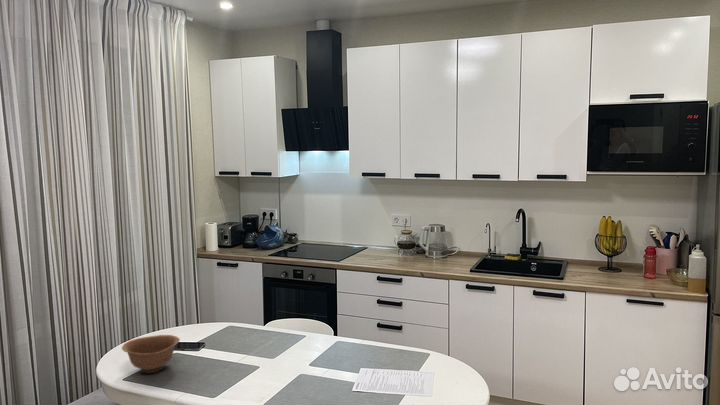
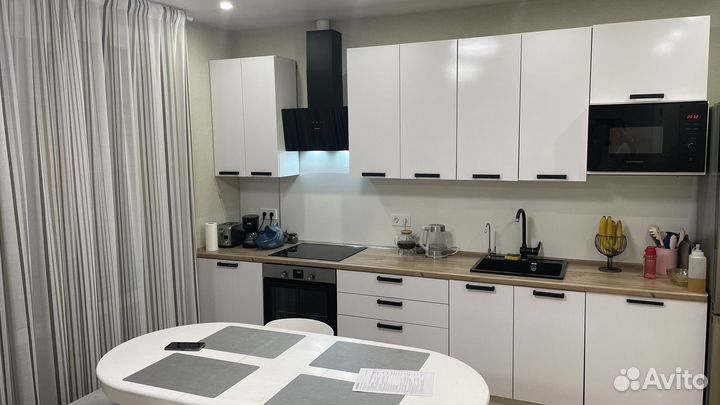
- bowl (151, 355)
